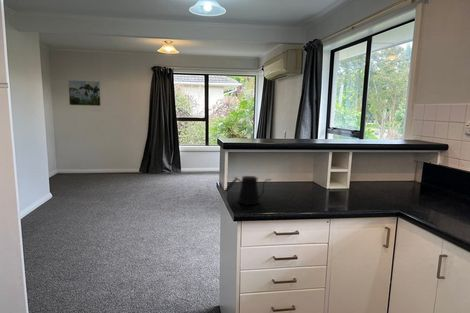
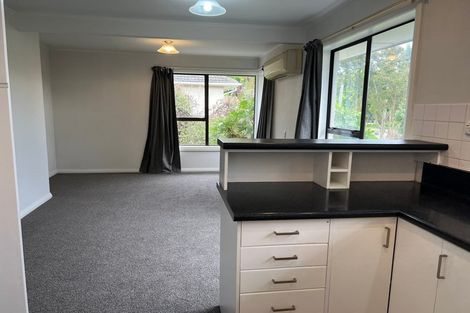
- kettle (247, 189)
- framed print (84, 93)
